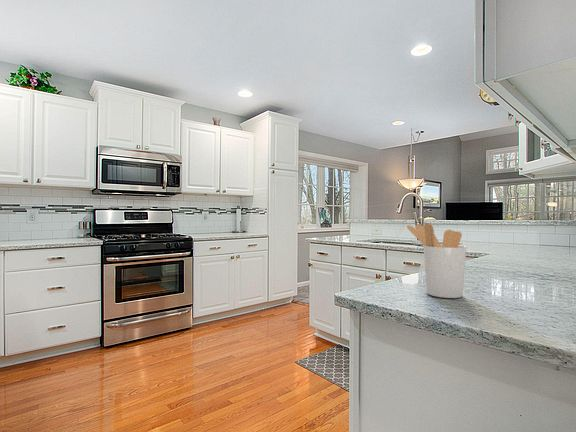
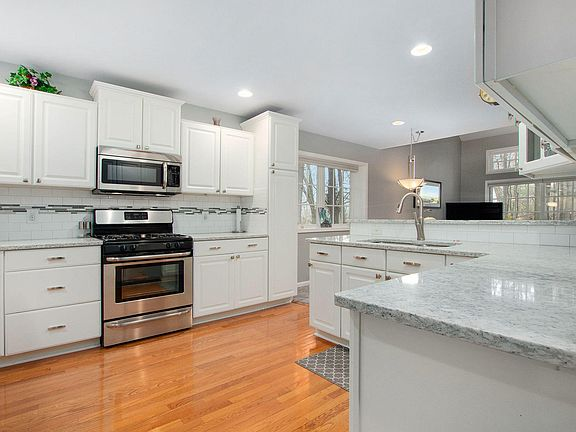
- utensil holder (435, 257)
